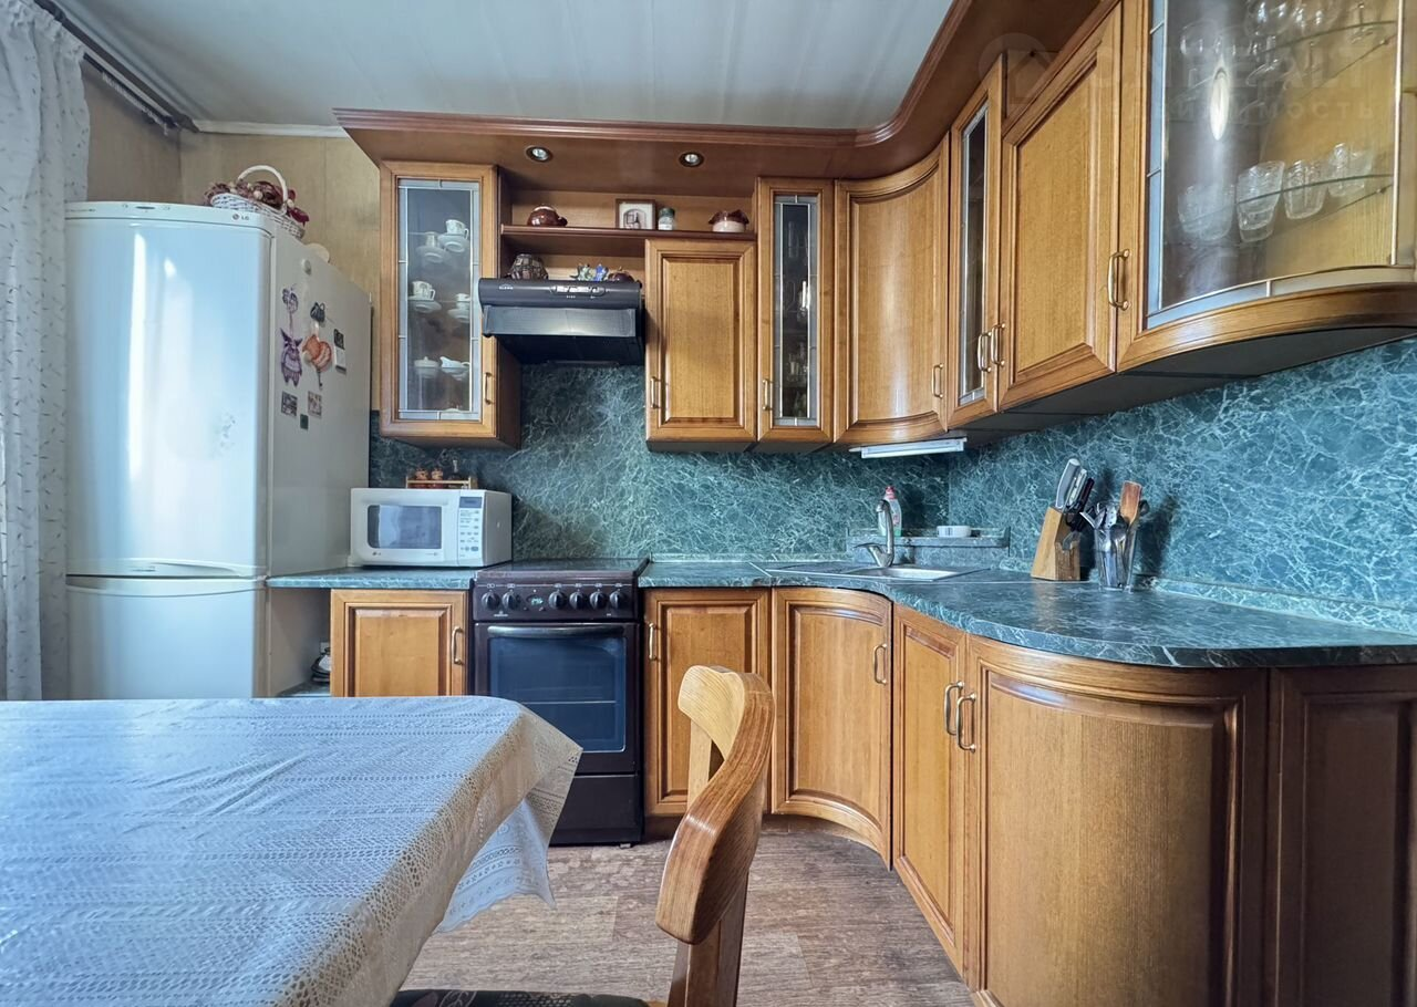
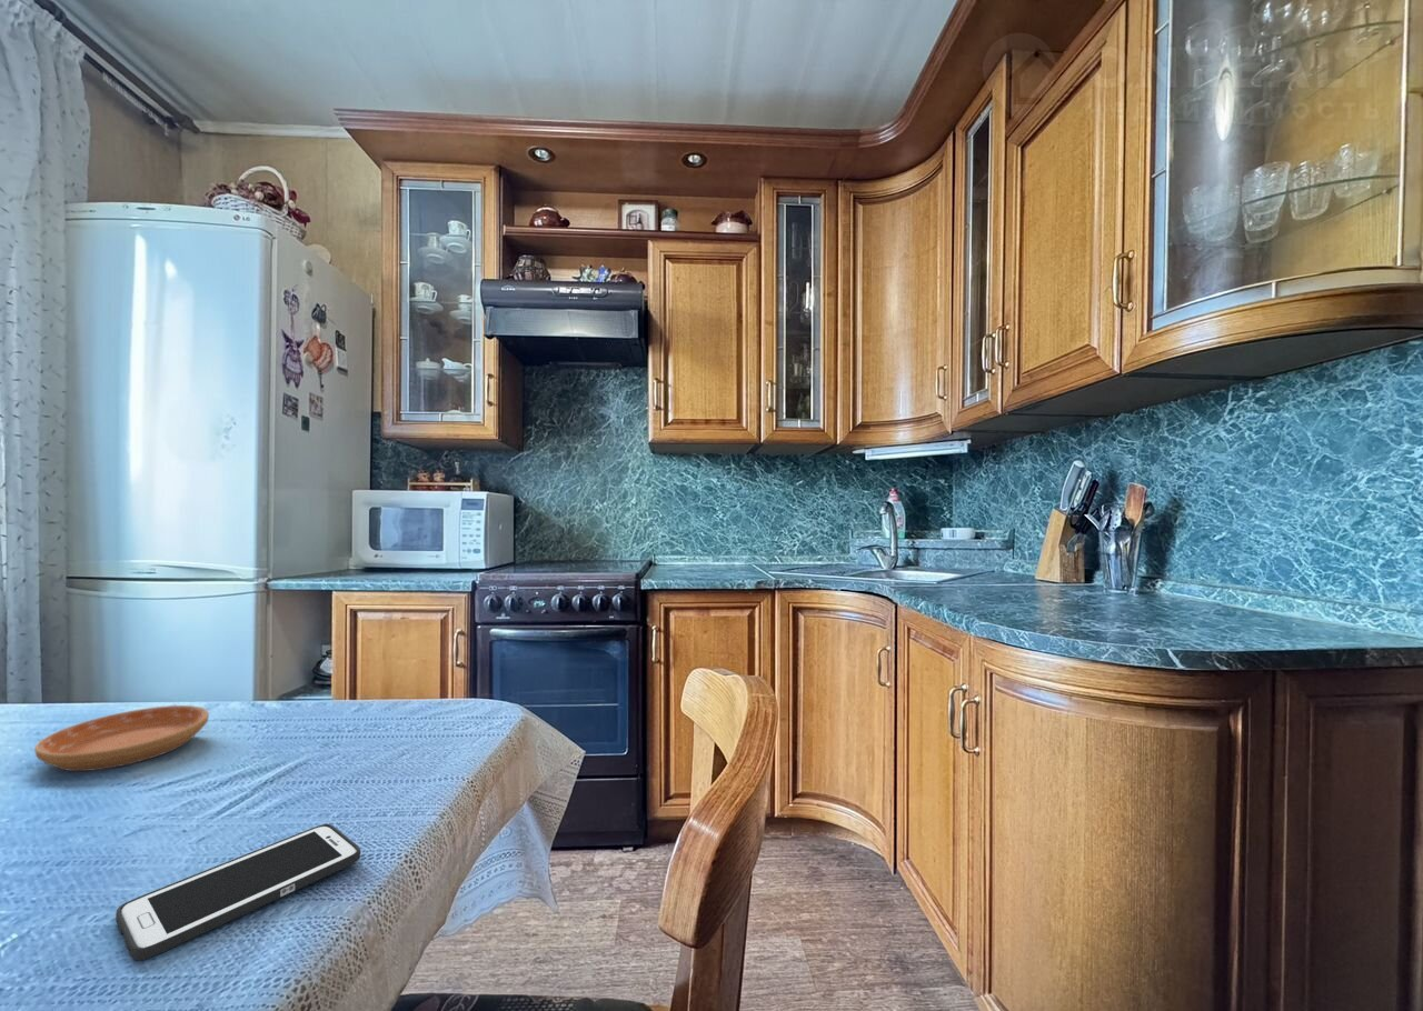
+ saucer (128, 738)
+ cell phone (248, 881)
